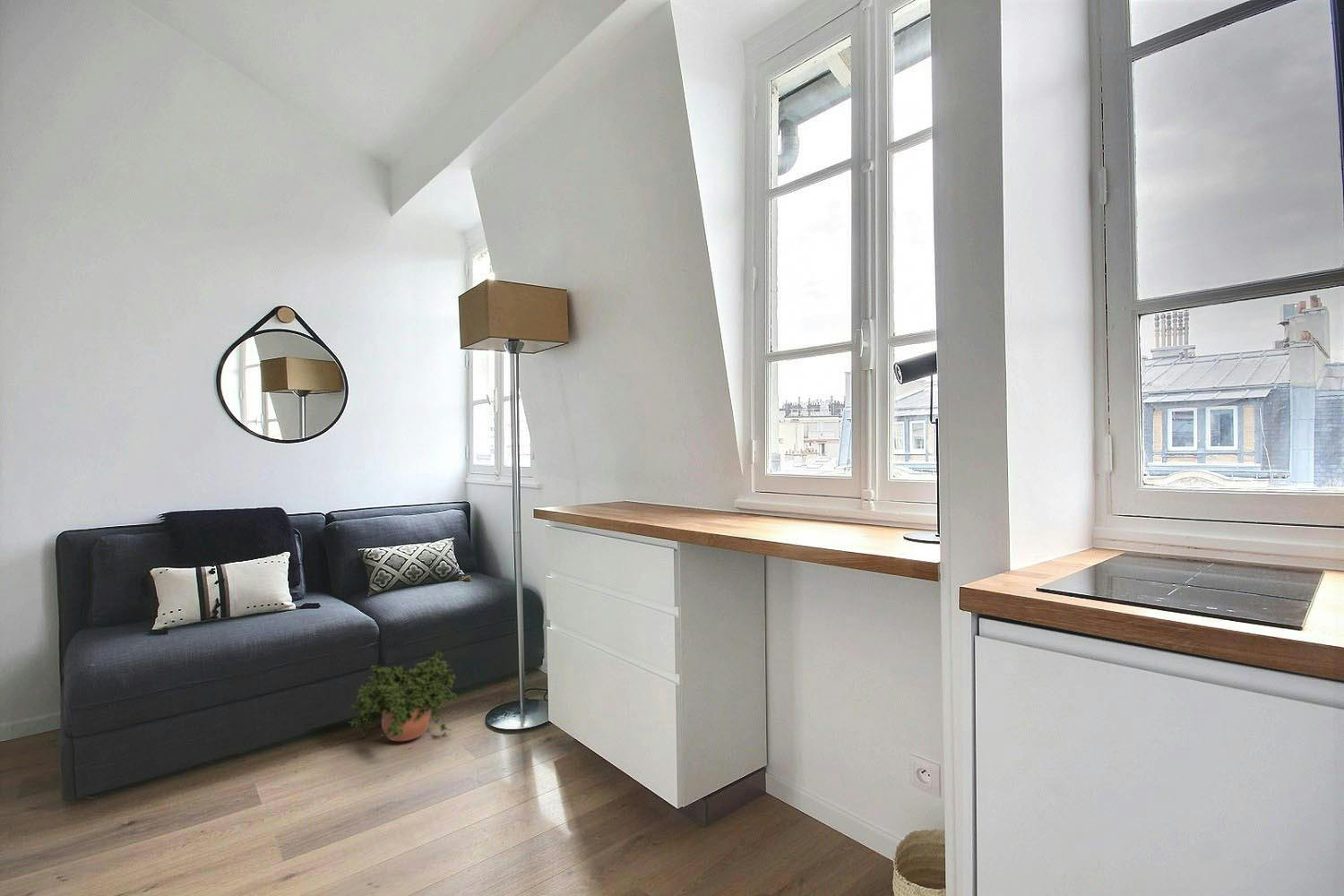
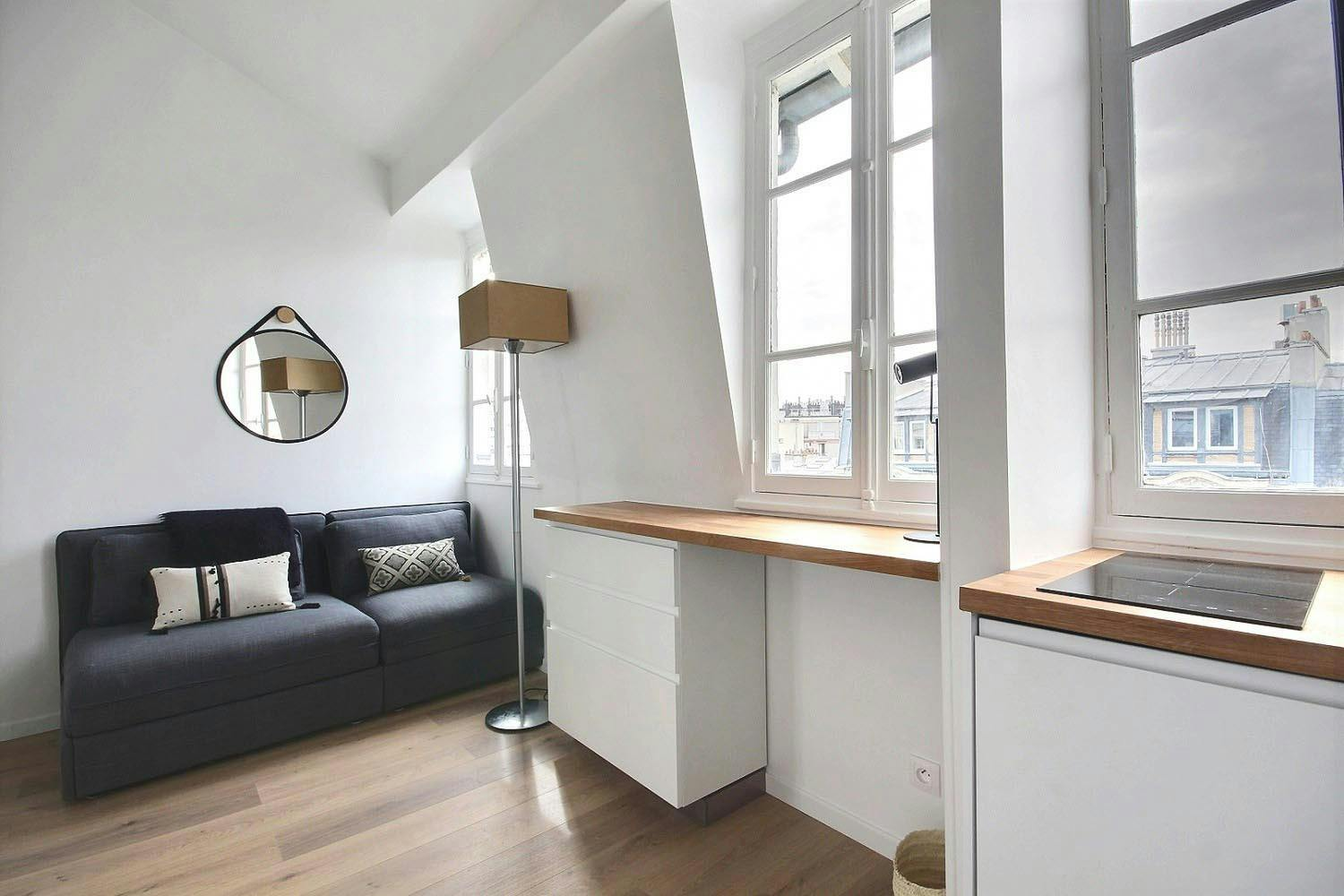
- potted plant (403, 700)
